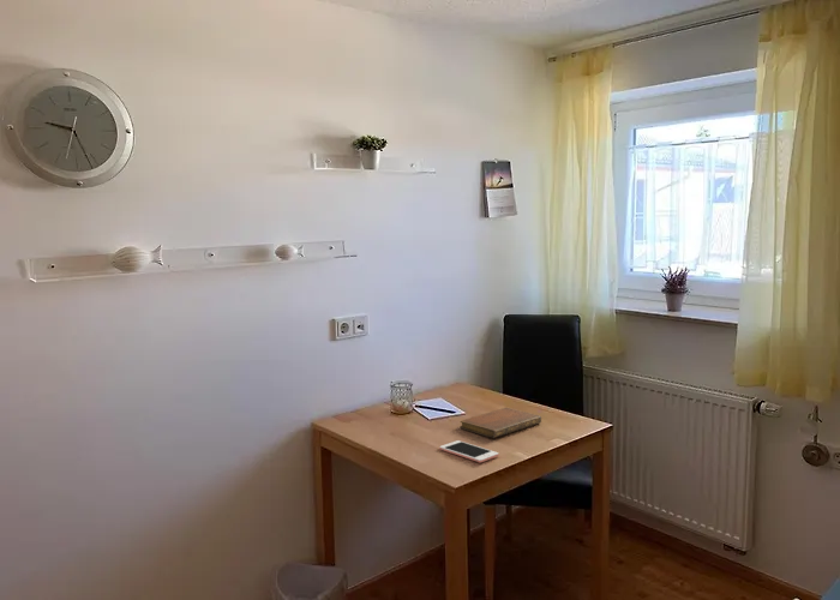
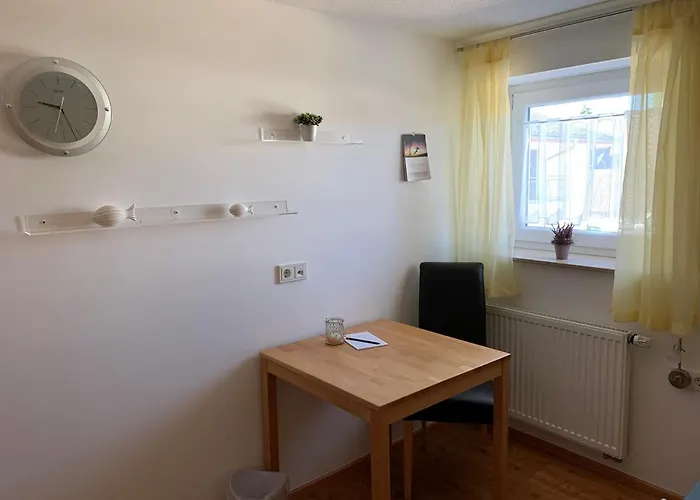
- notebook (500, 421)
- cell phone (468, 450)
